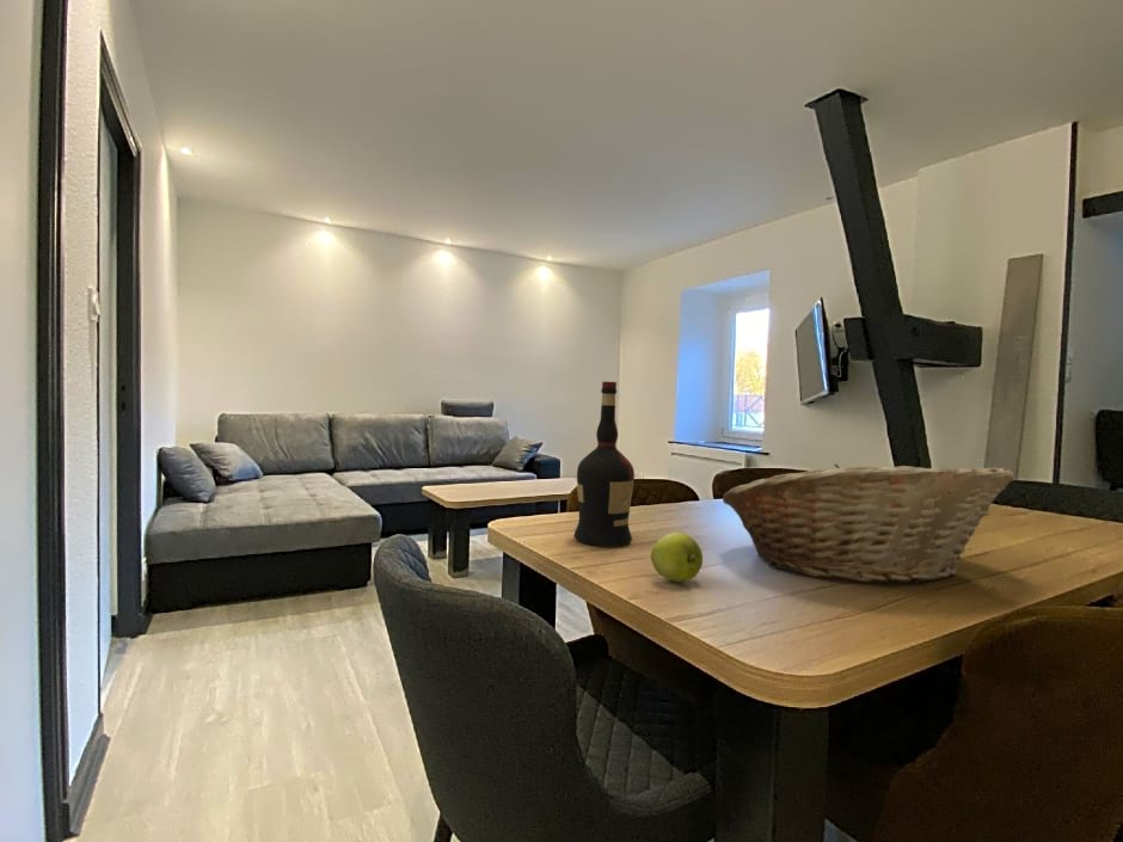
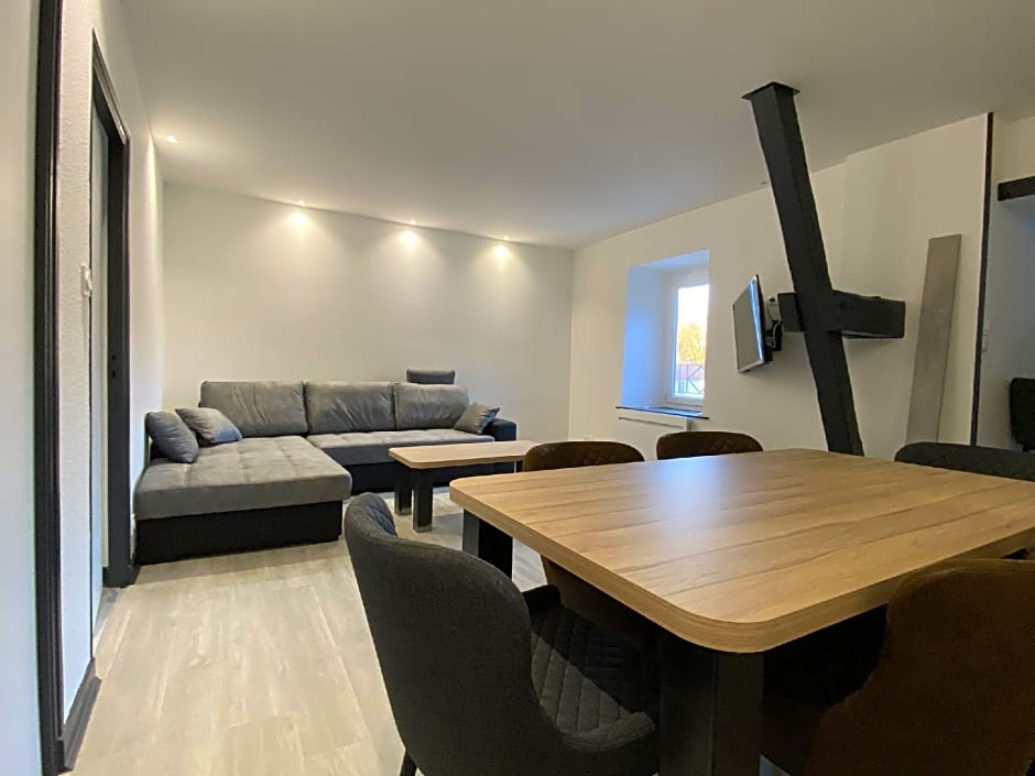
- fruit basket (860, 510)
- liquor (606, 461)
- apple (676, 557)
